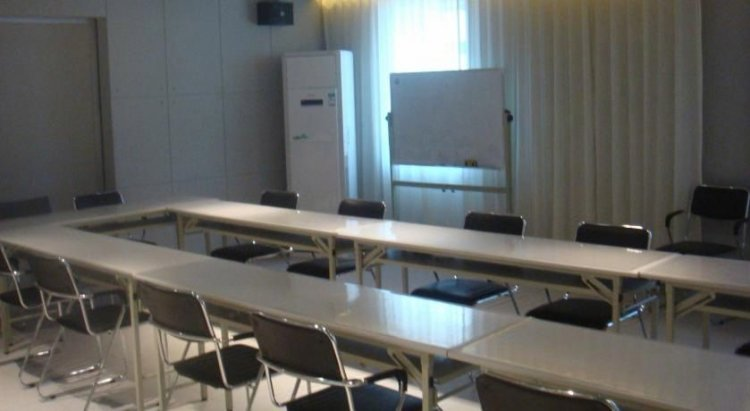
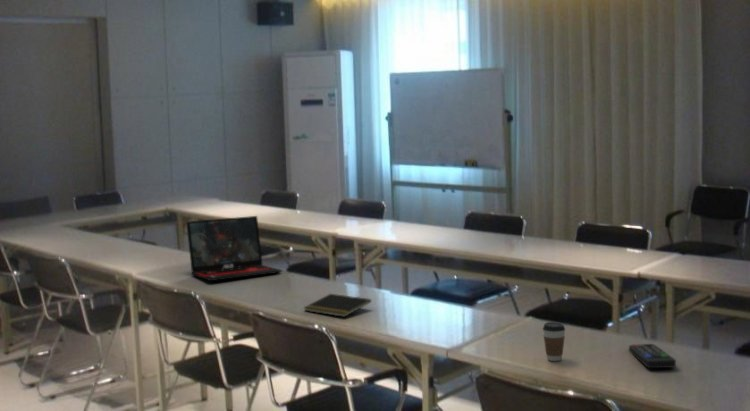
+ coffee cup (554, 341)
+ laptop (234, 247)
+ notepad (337, 304)
+ remote control (651, 355)
